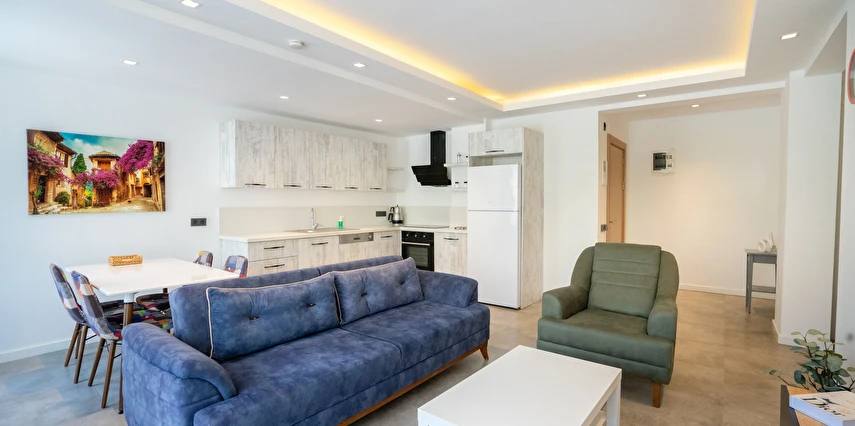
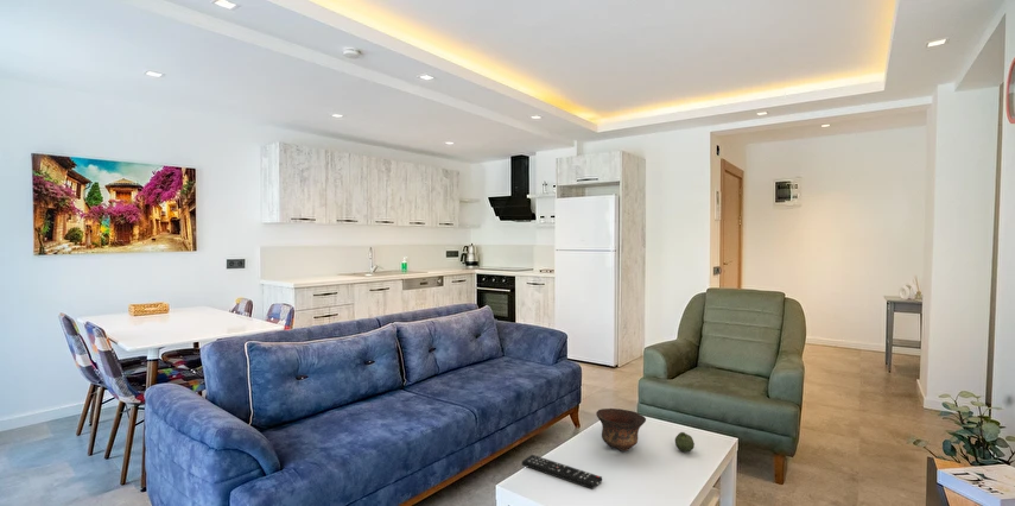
+ remote control (560, 470)
+ fruit (684, 441)
+ bowl (620, 430)
